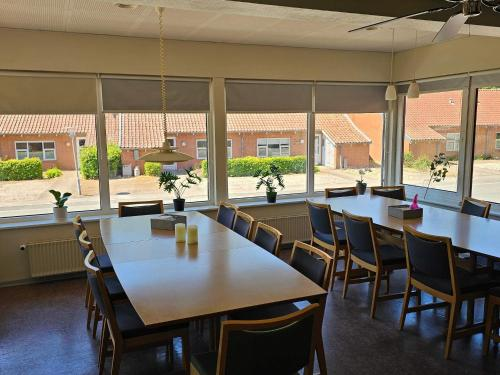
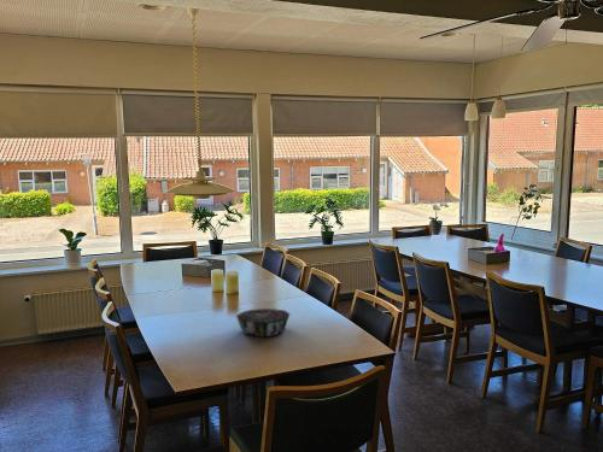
+ decorative bowl (263, 322)
